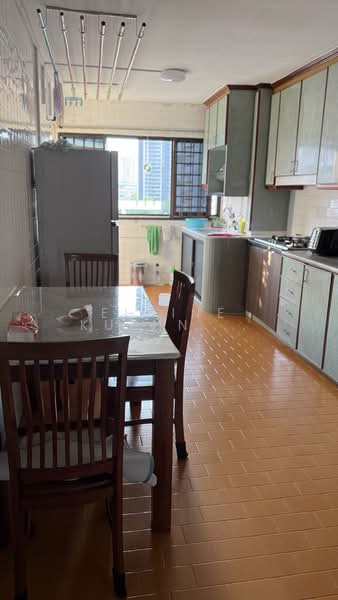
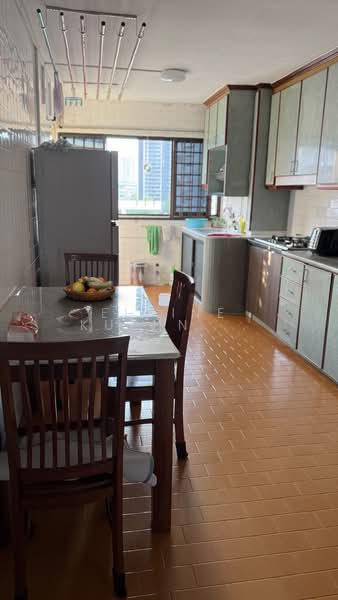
+ fruit bowl (90, 286)
